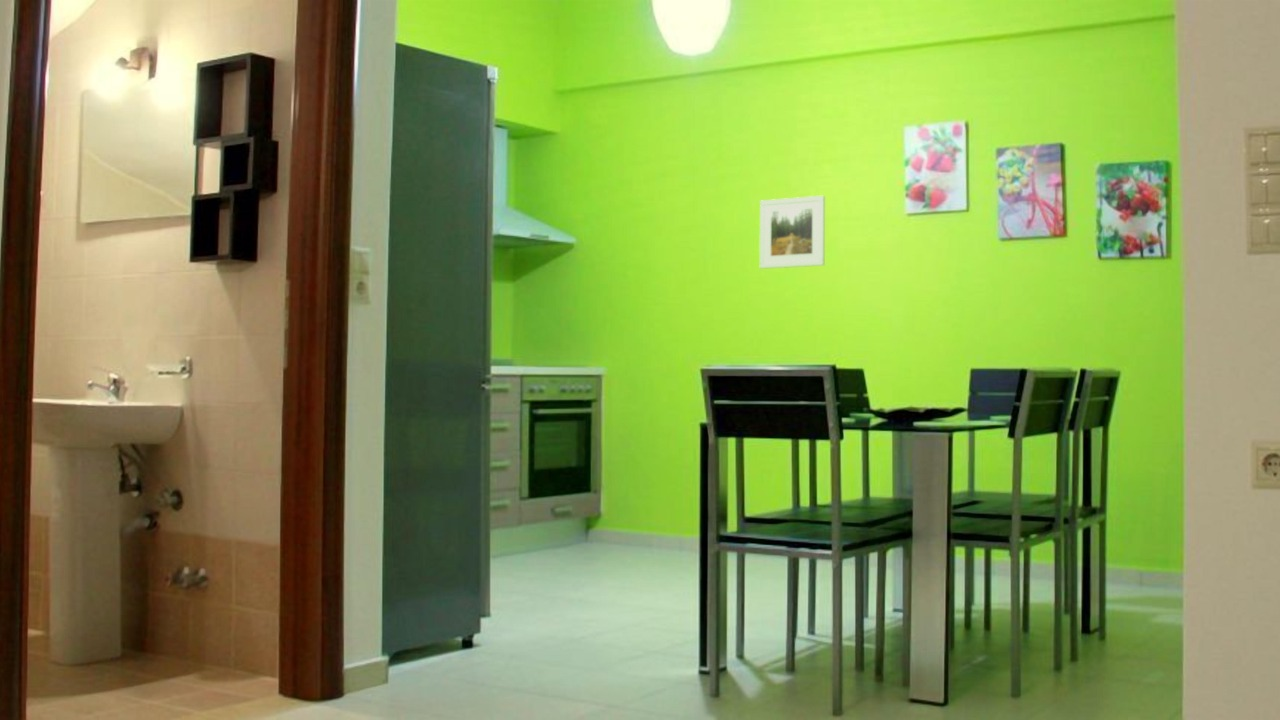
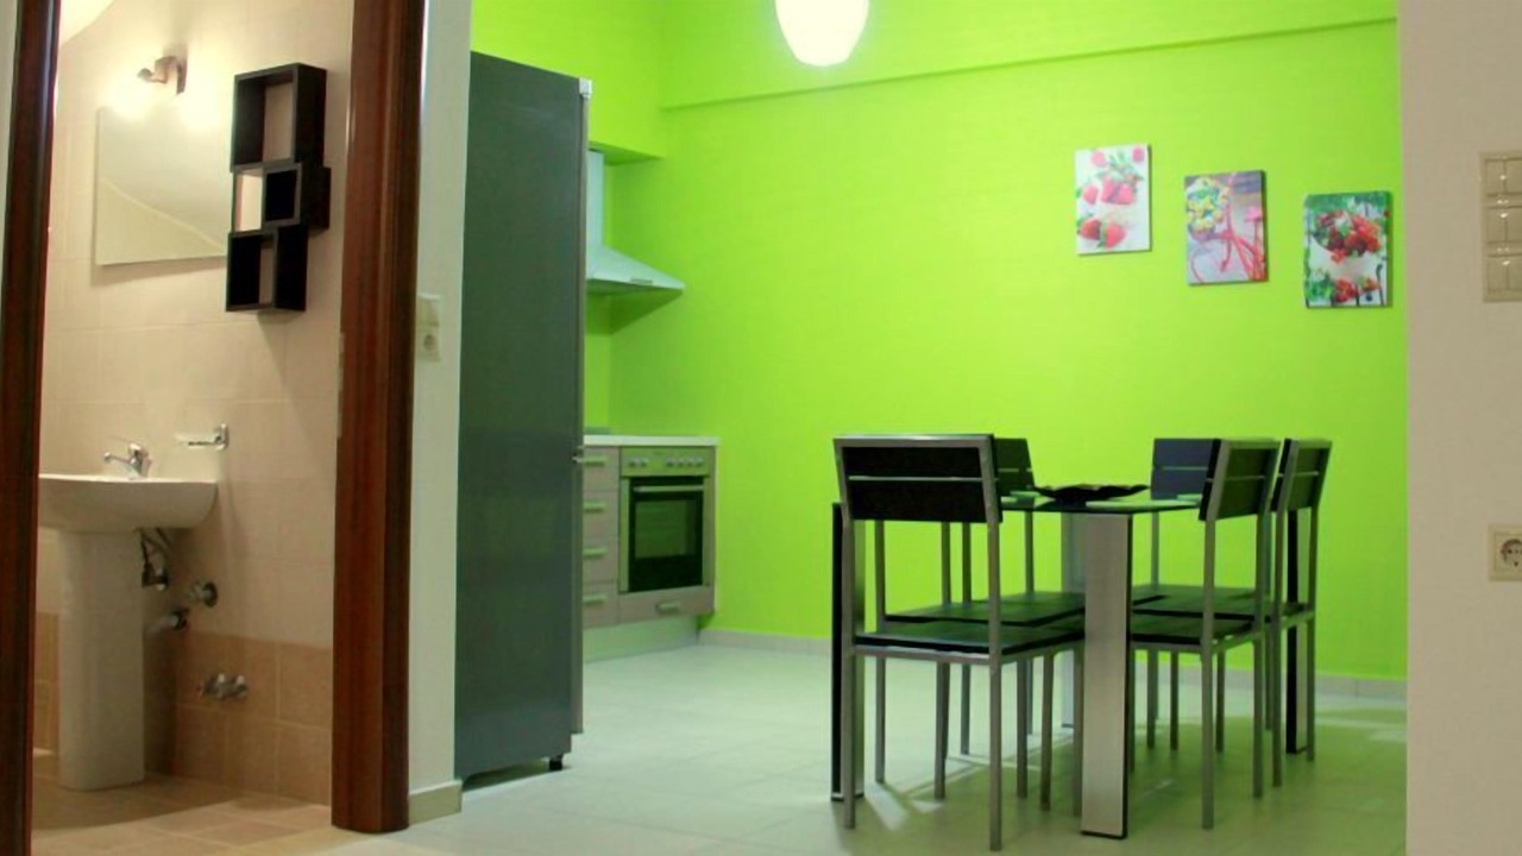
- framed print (791, 232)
